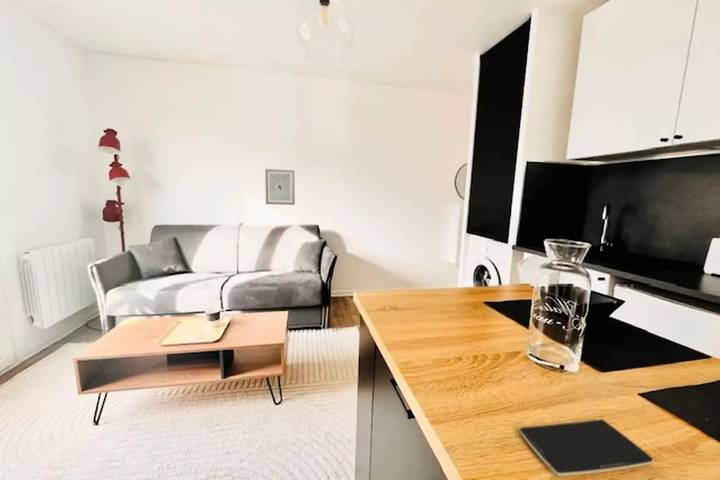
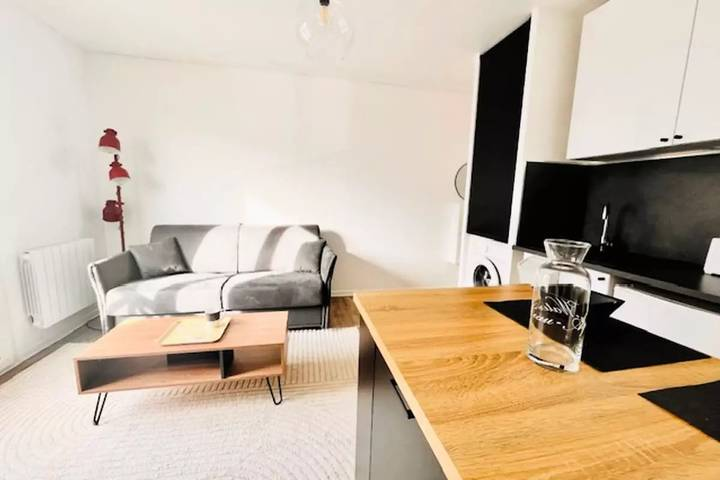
- wall art (280, 187)
- smartphone (582, 445)
